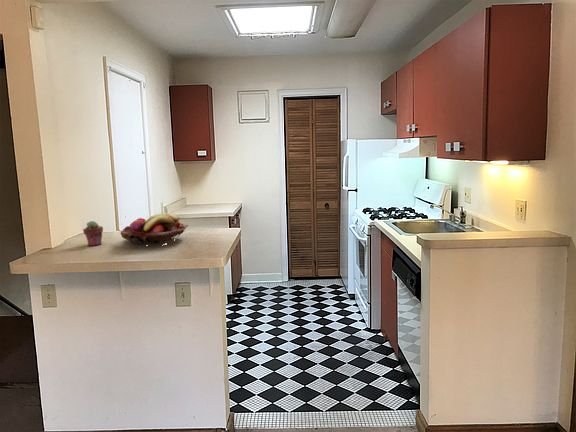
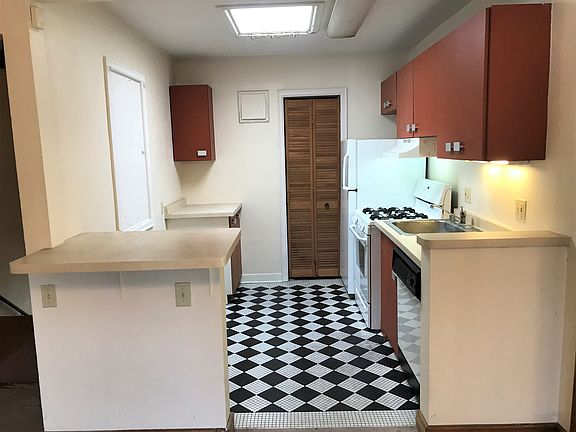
- fruit basket (154, 228)
- potted succulent (93, 232)
